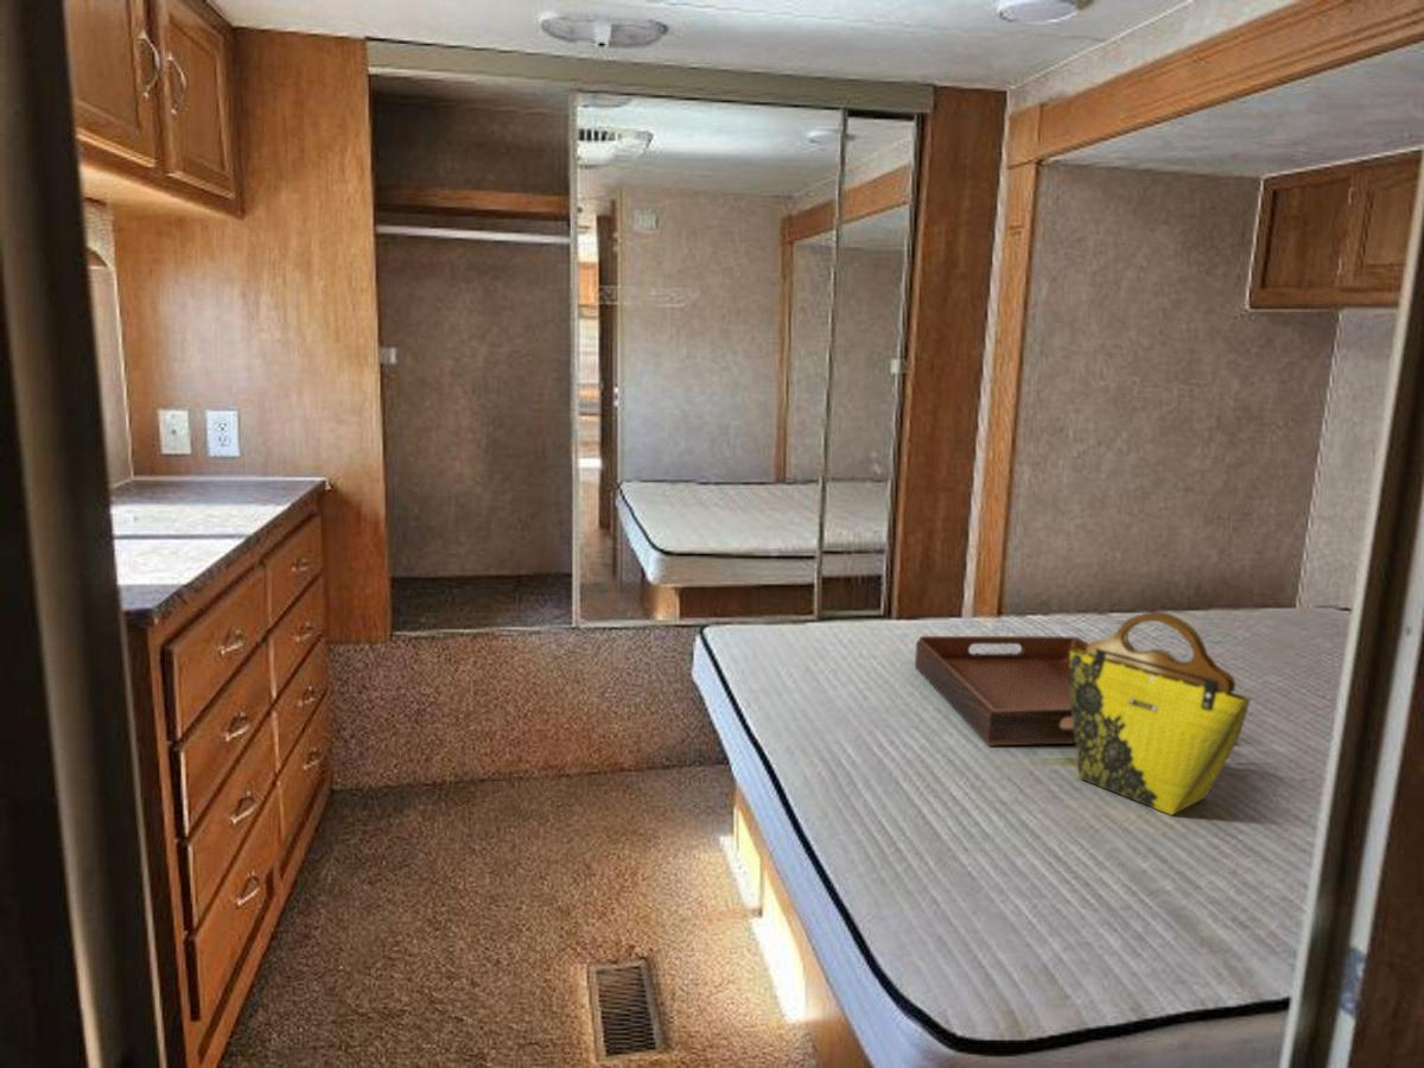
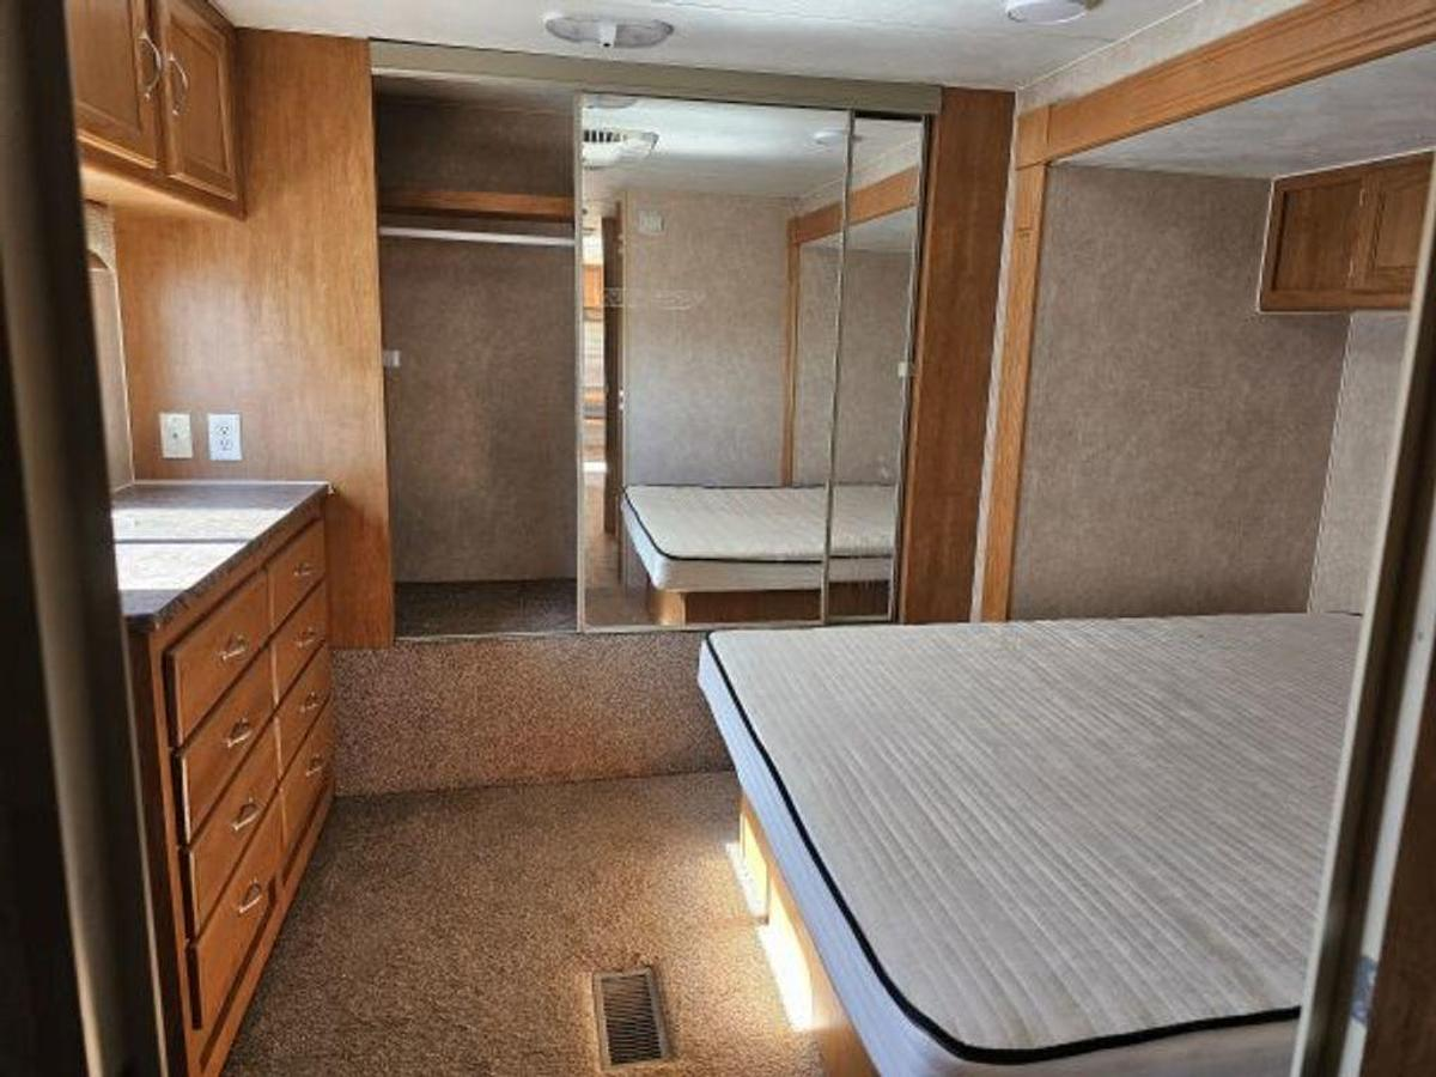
- serving tray (1038, 684)
- tote bag (1151, 701)
